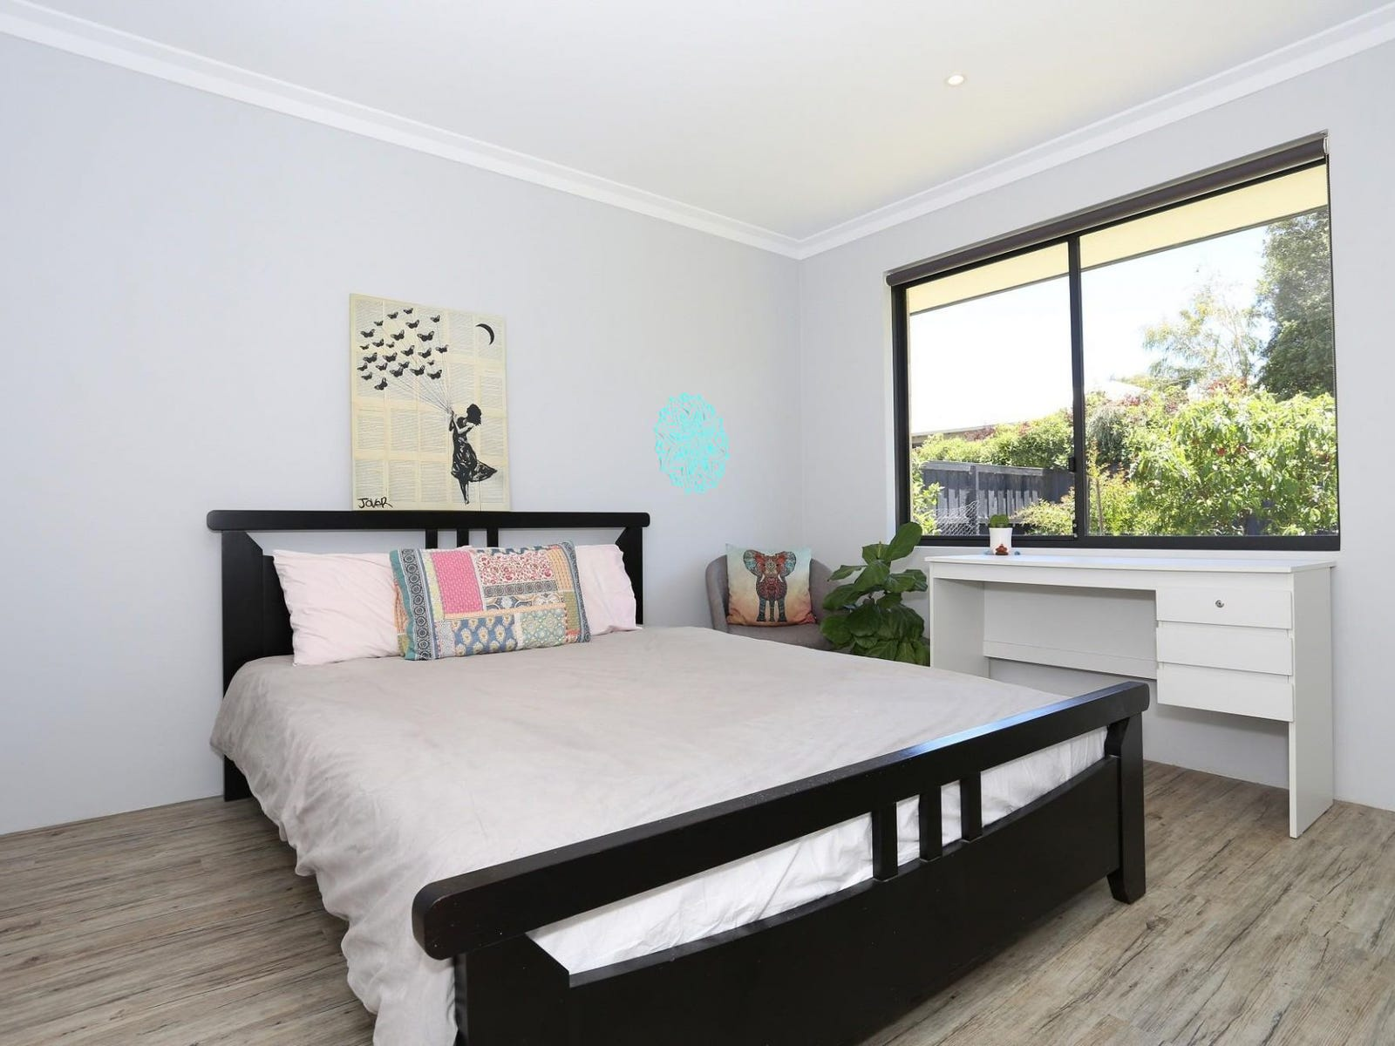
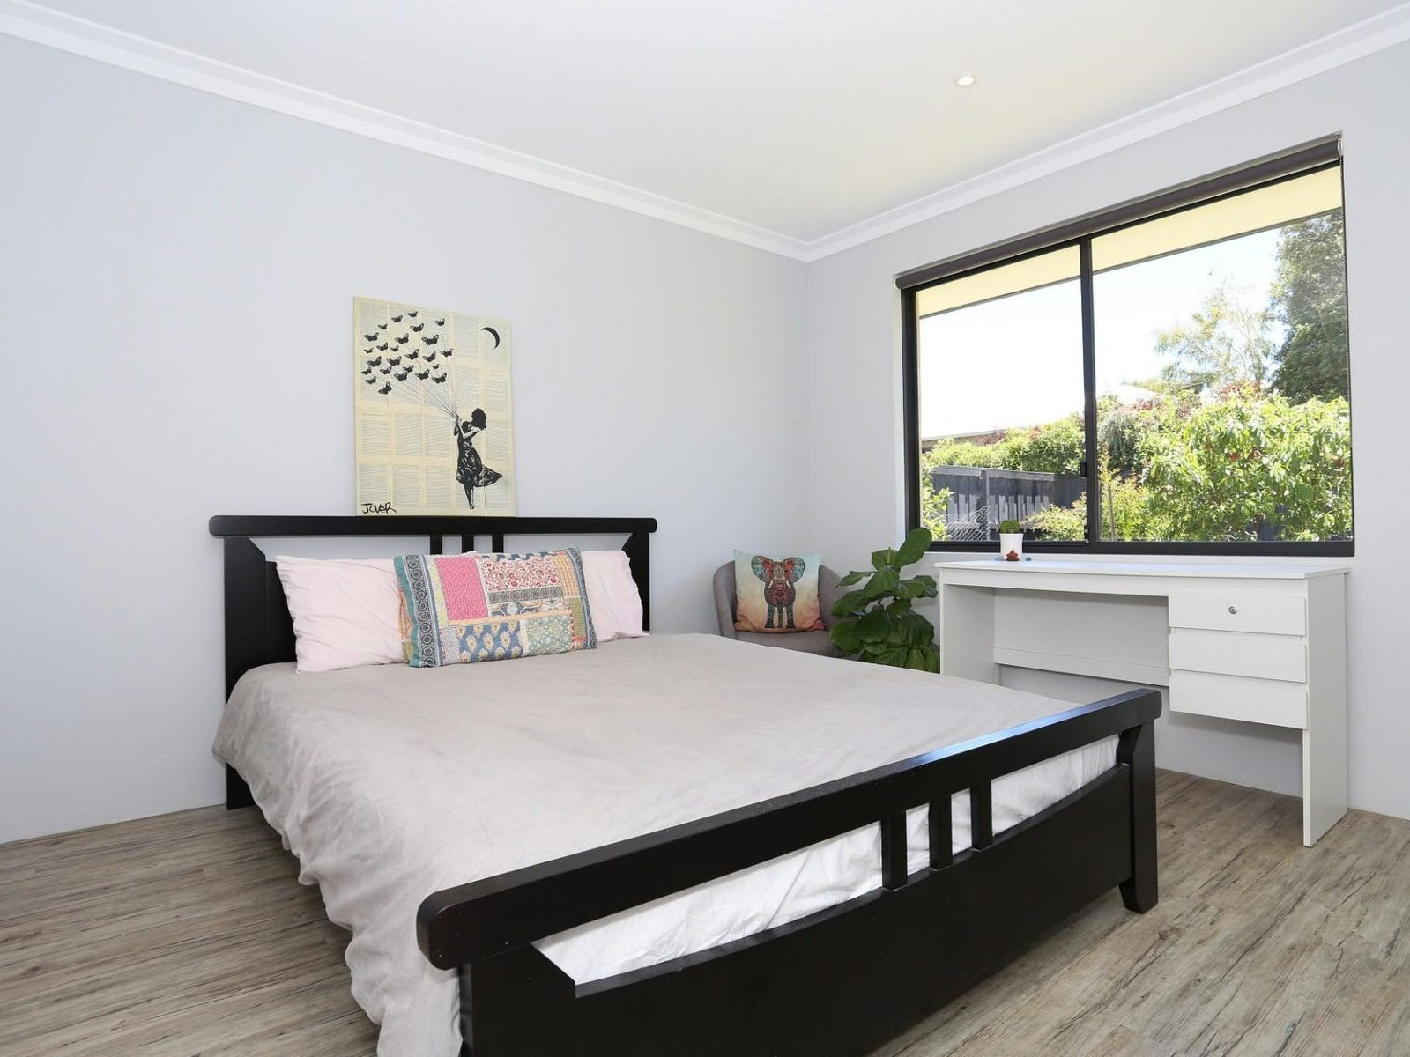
- wall decoration (692, 443)
